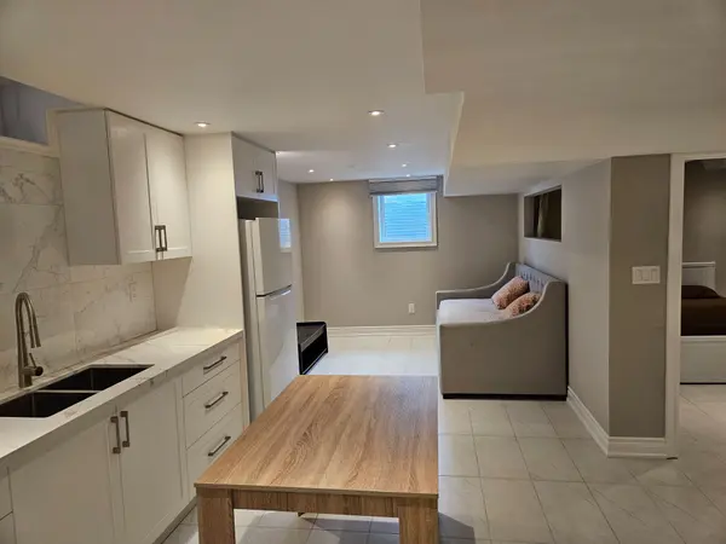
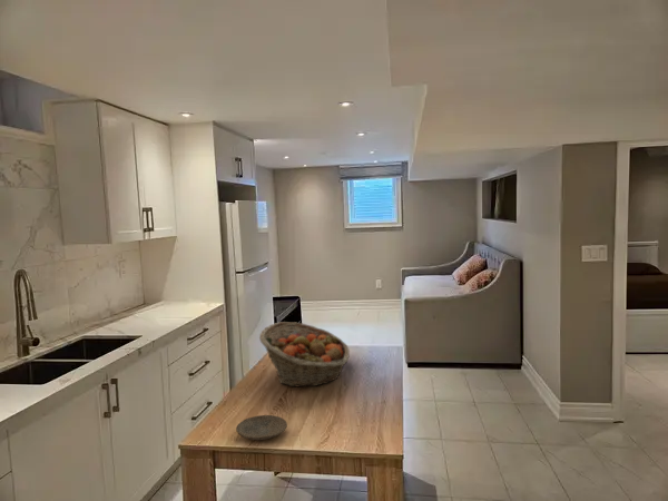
+ plate (262, 429)
+ fruit basket (305, 351)
